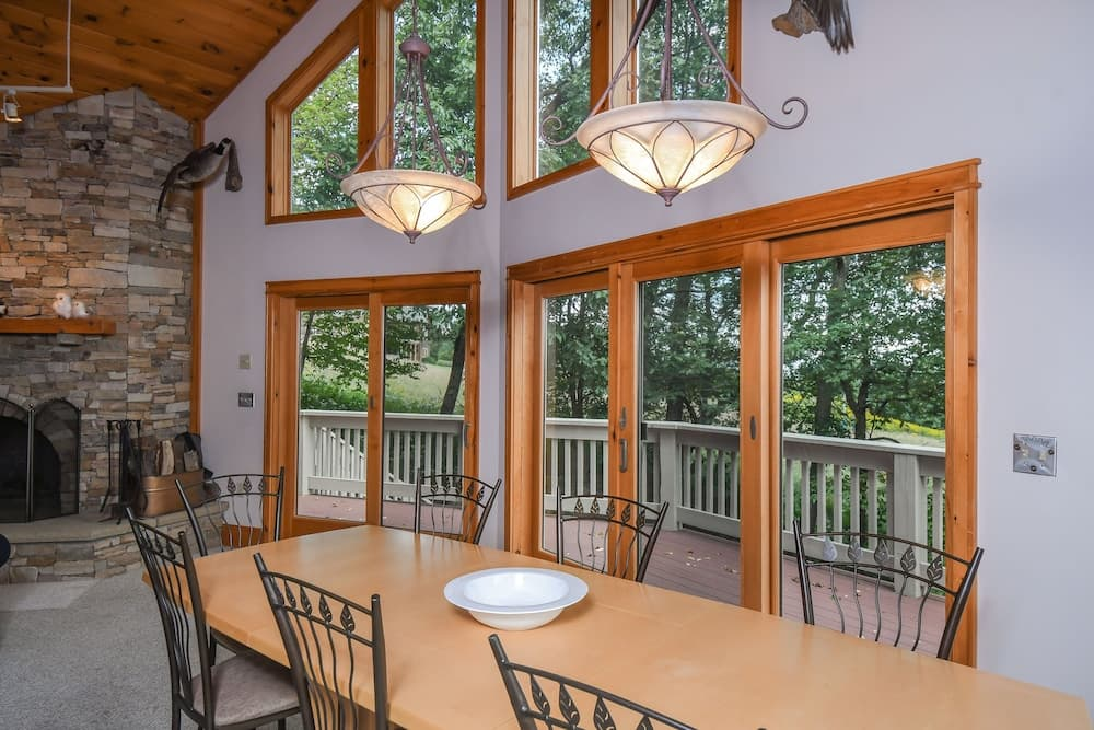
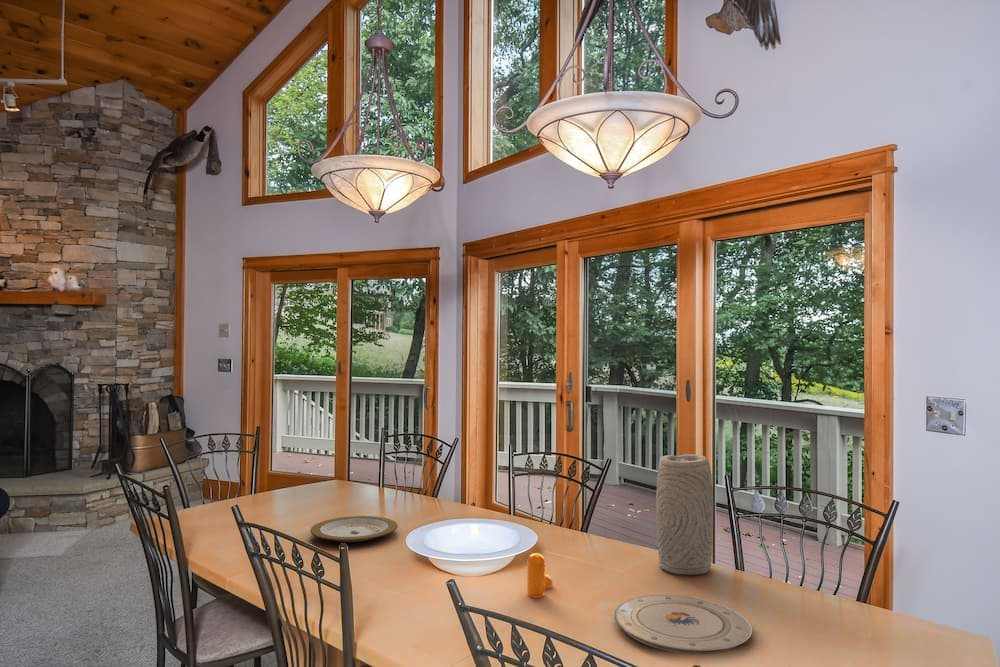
+ plate (354, 530)
+ pepper shaker (540, 570)
+ plate (681, 623)
+ vase (684, 512)
